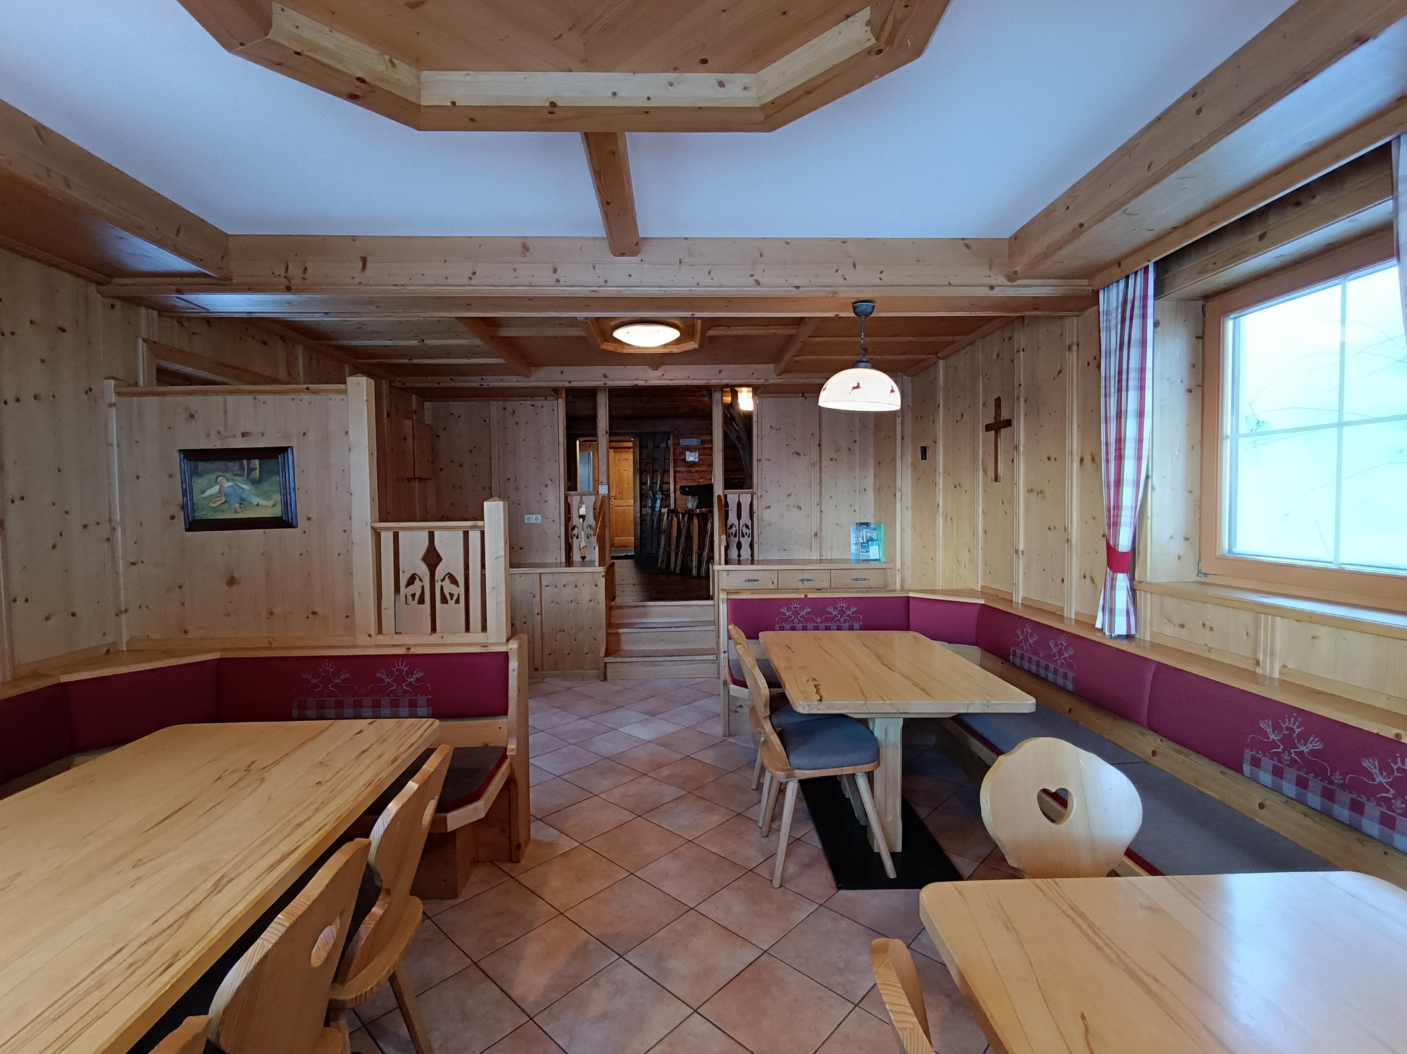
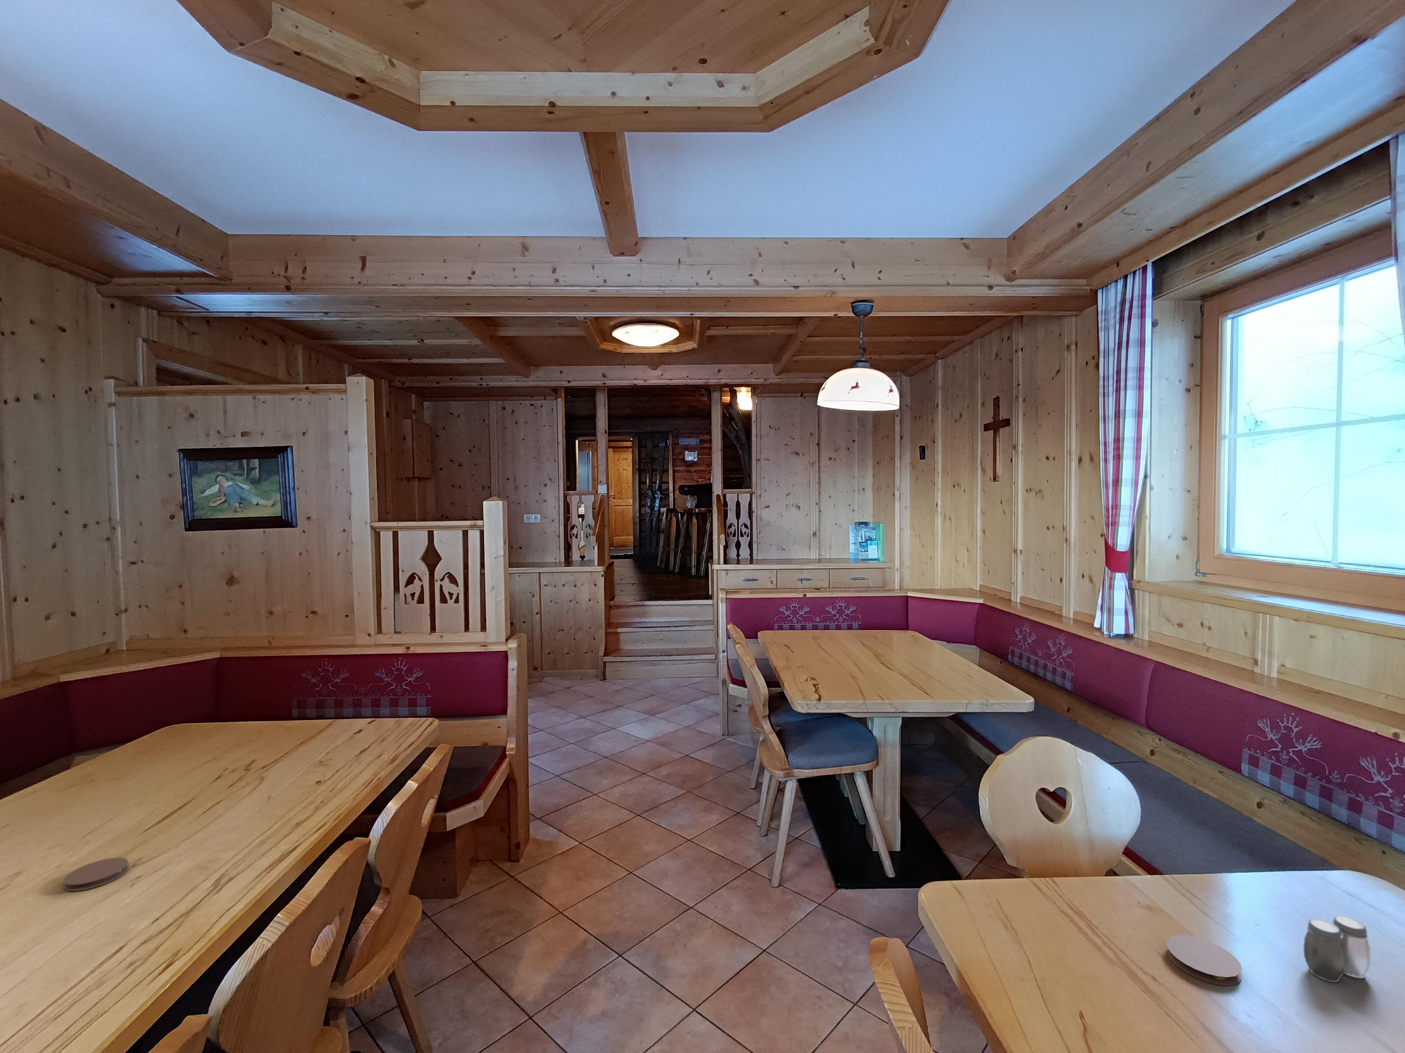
+ coaster (1203, 959)
+ salt and pepper shaker (1336, 947)
+ coaster (96, 874)
